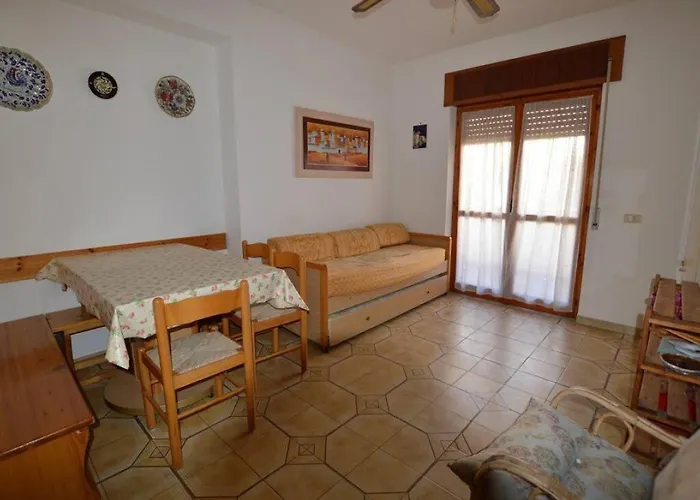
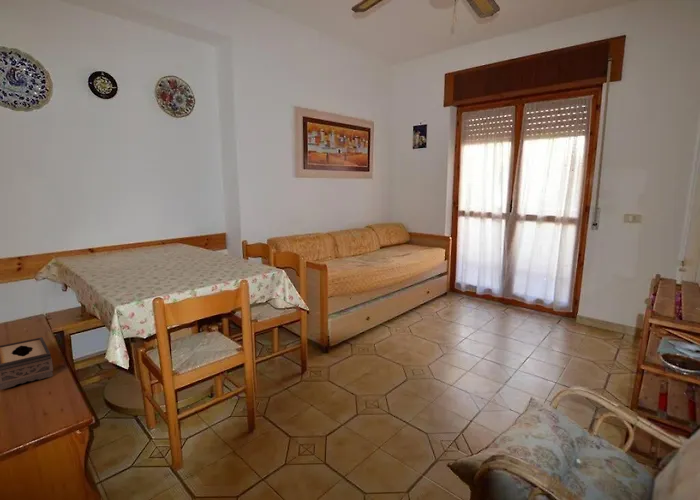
+ tissue box (23, 361)
